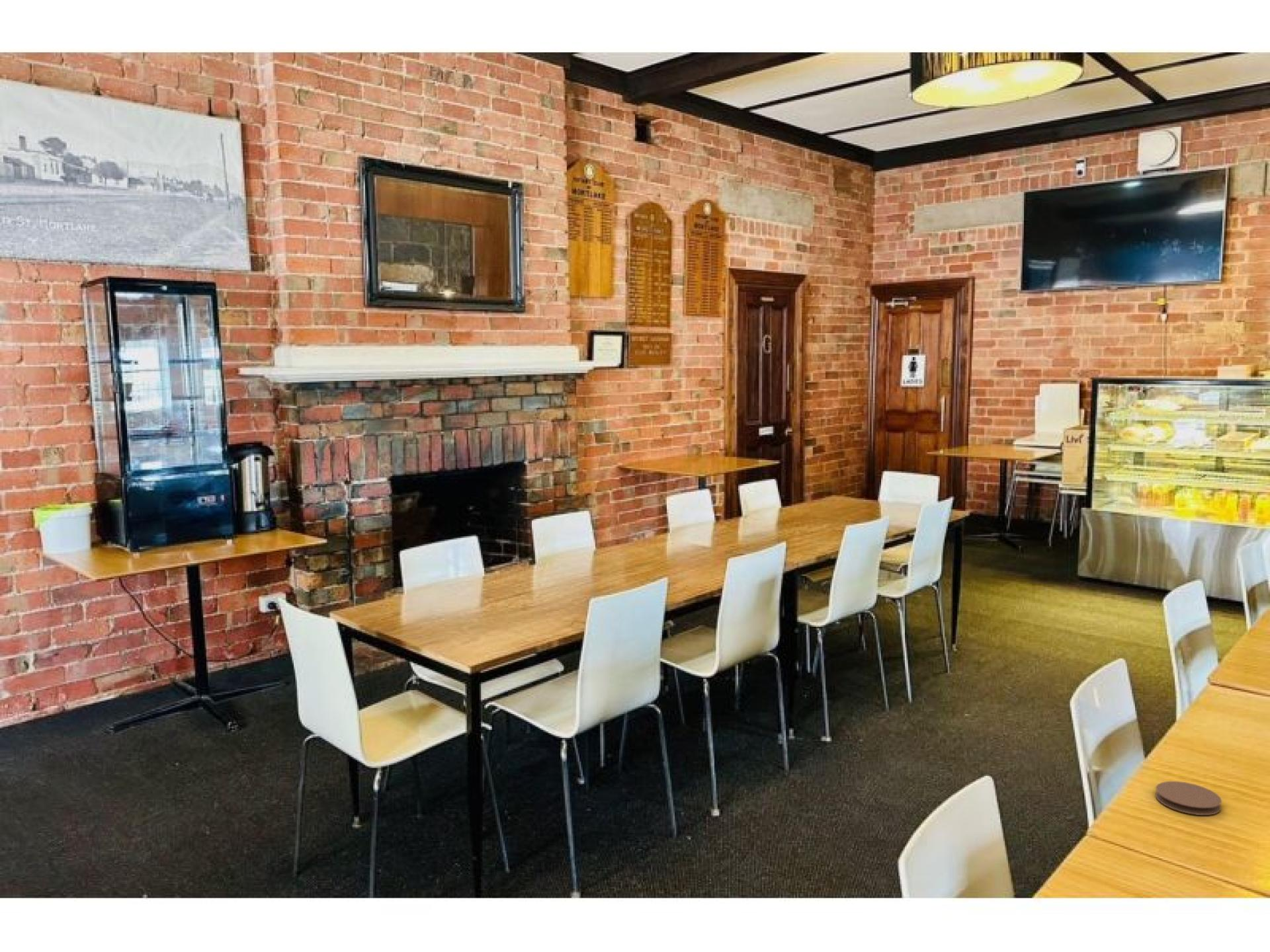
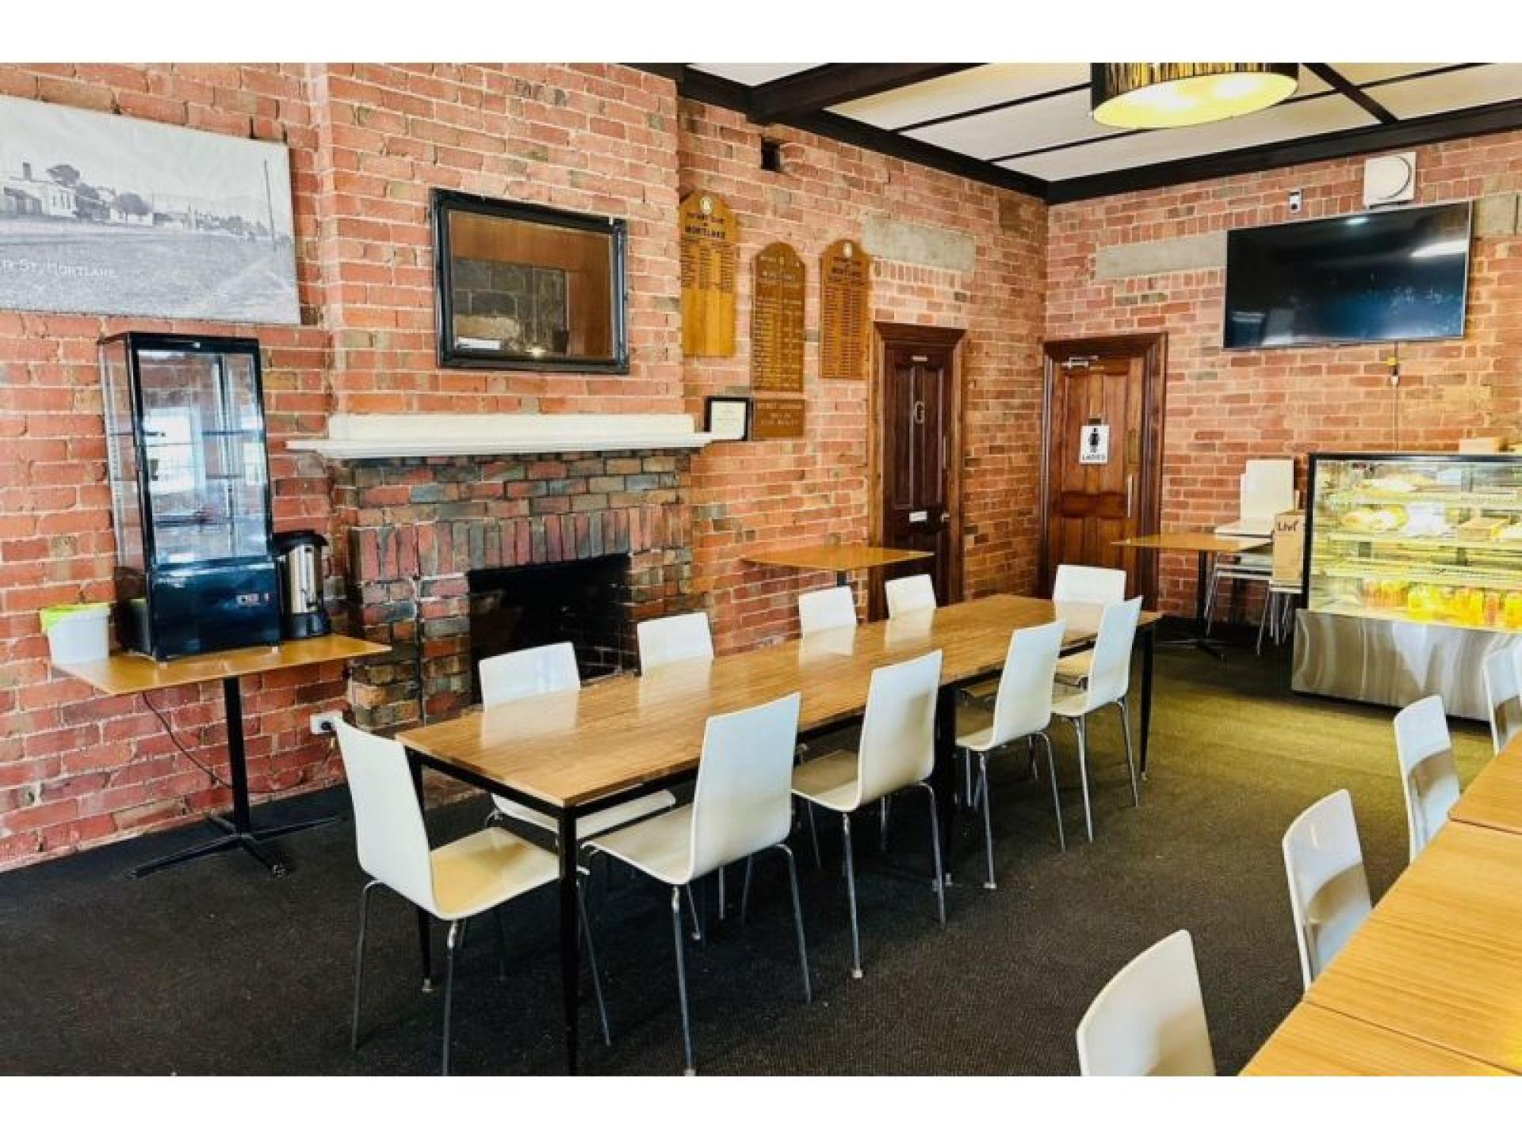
- coaster (1188, 797)
